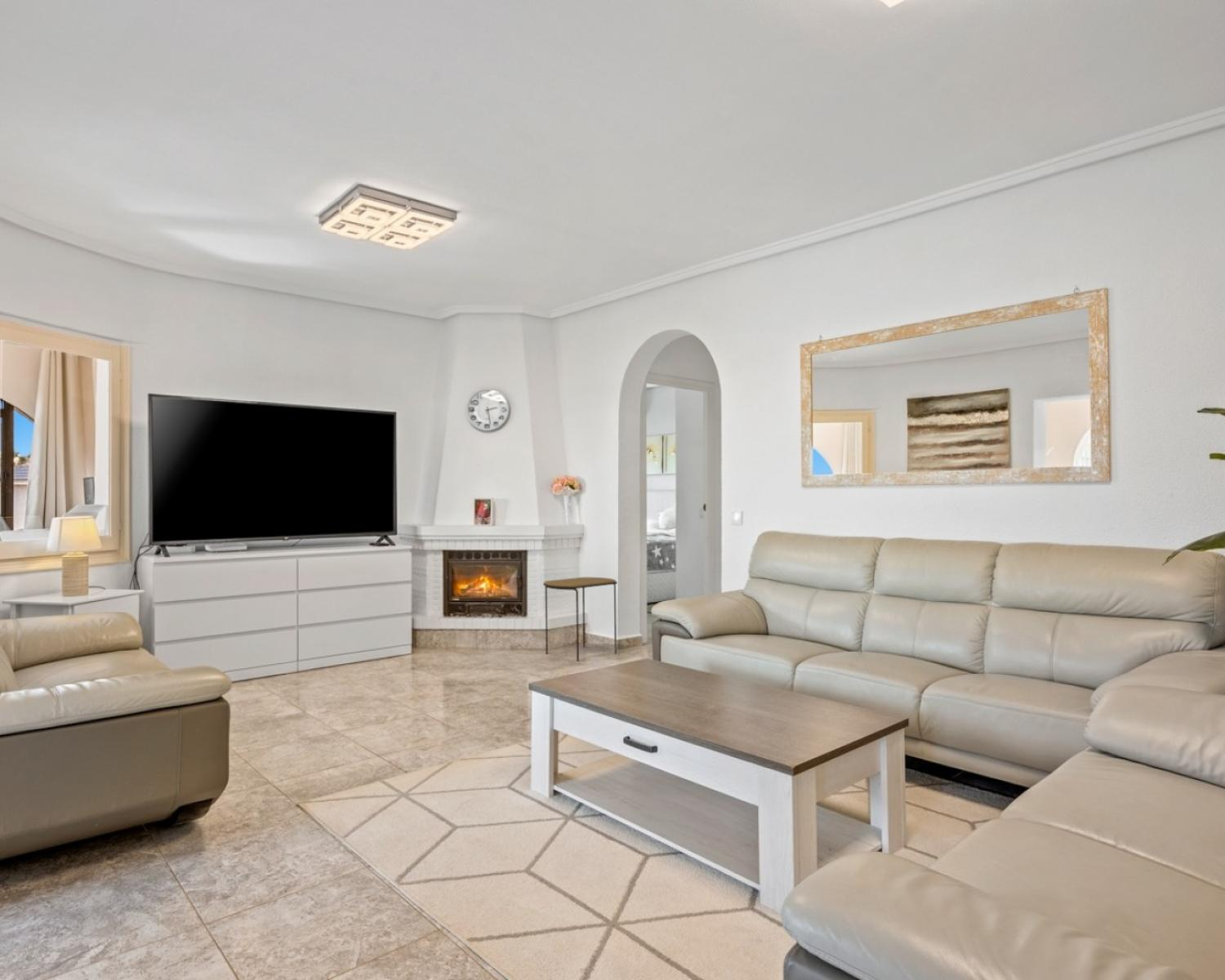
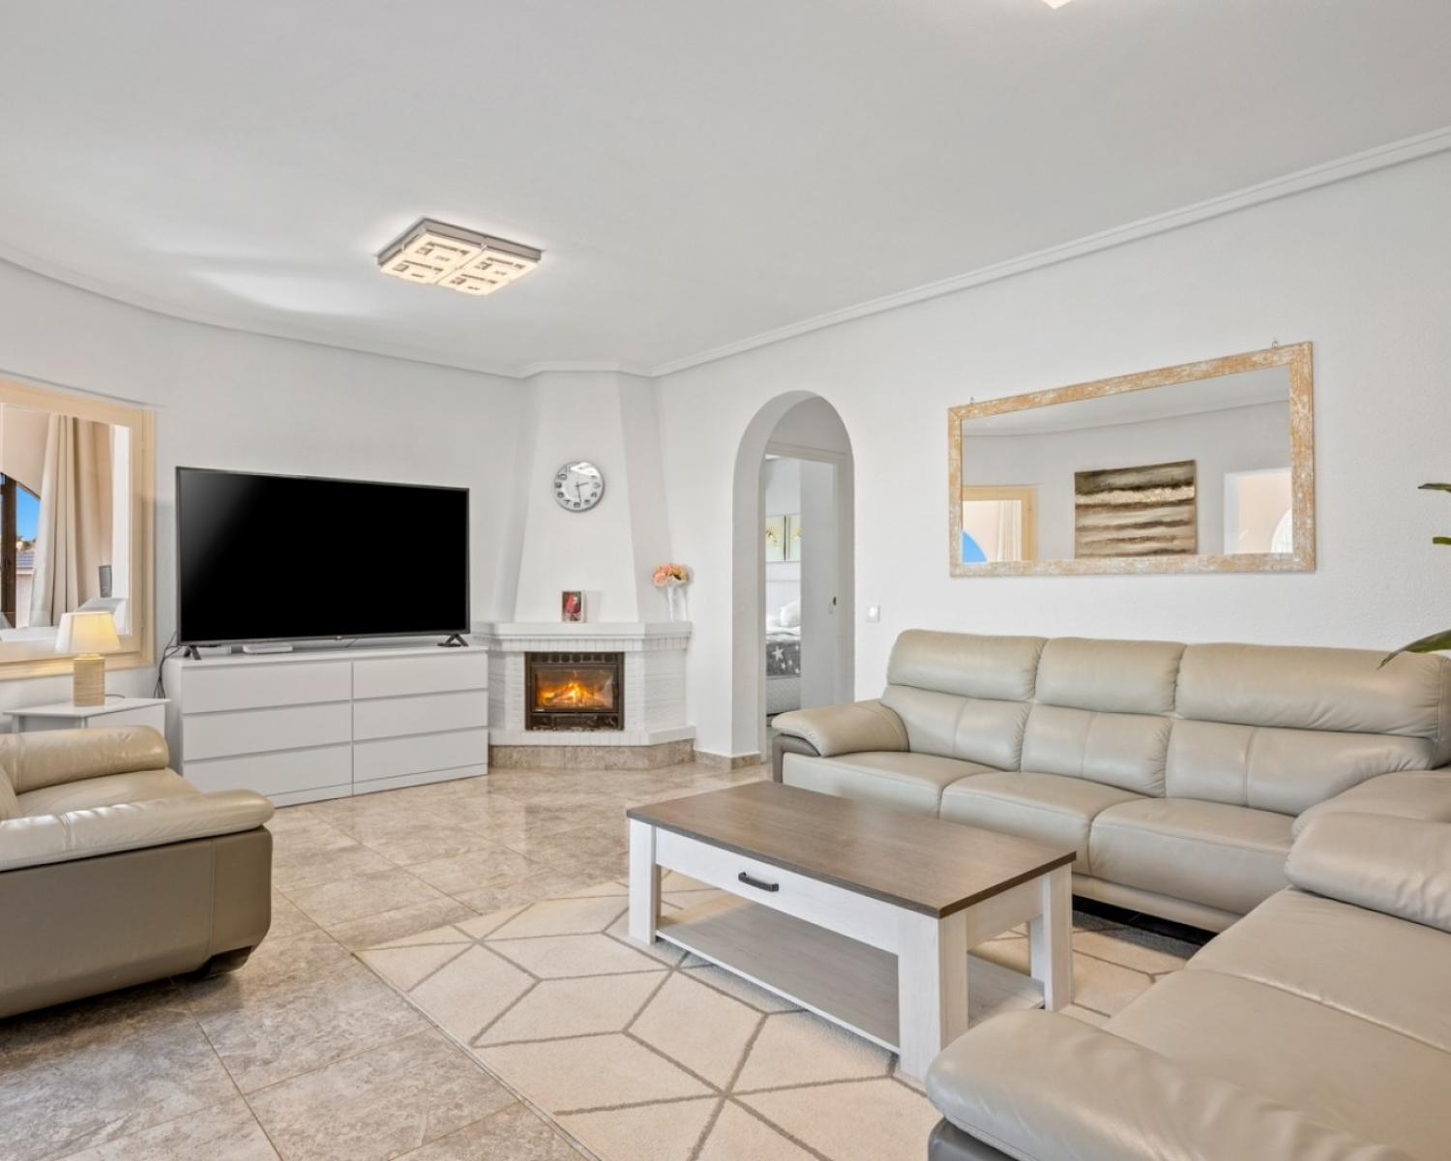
- side table (583, 617)
